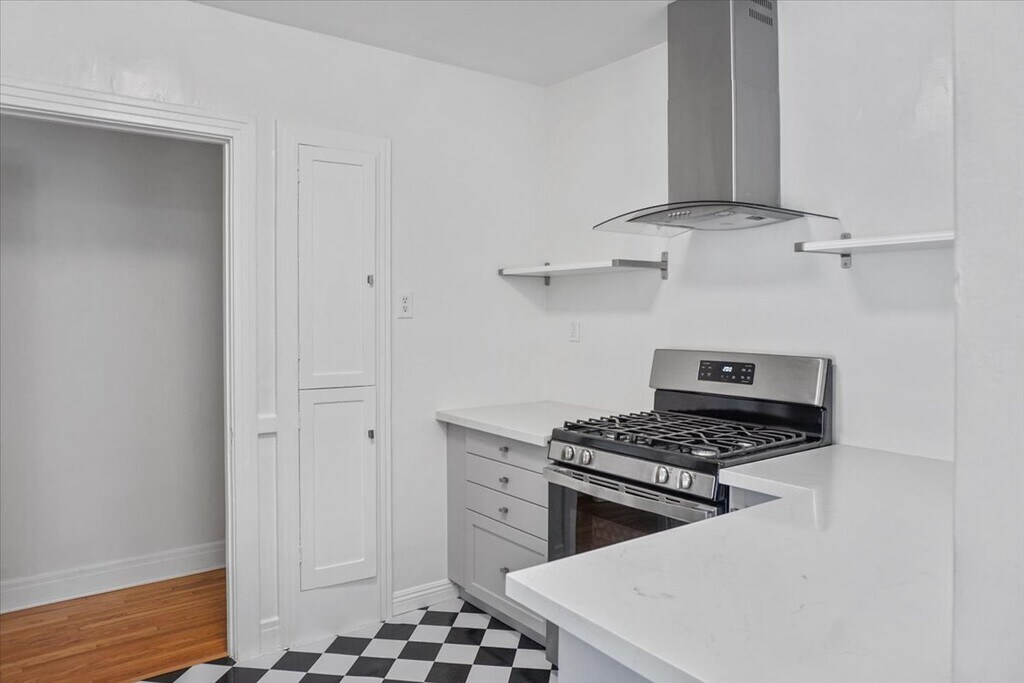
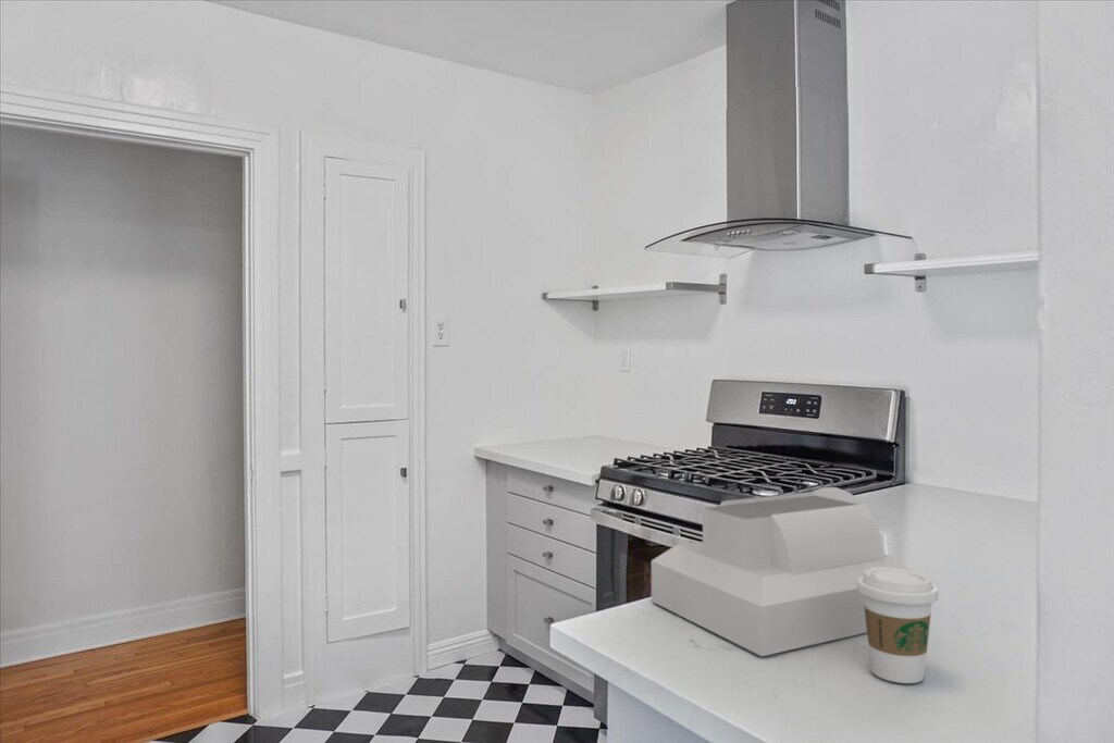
+ coffee cup (896, 623)
+ toaster (780, 550)
